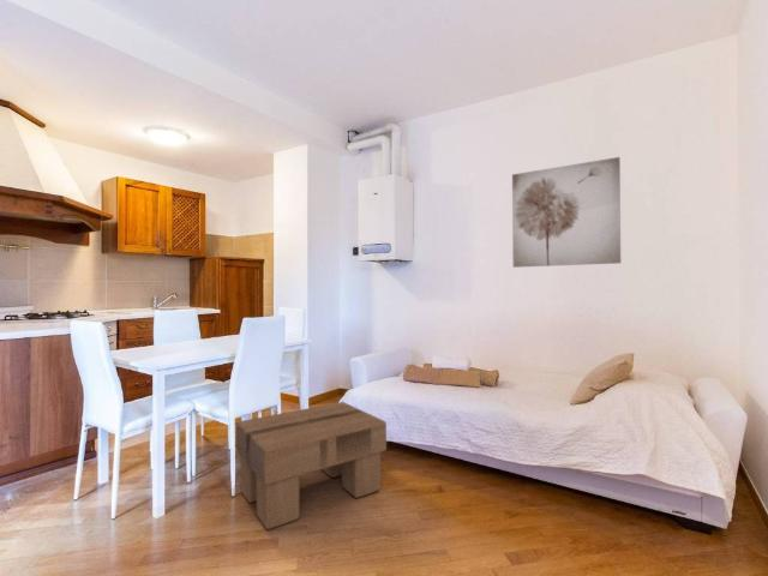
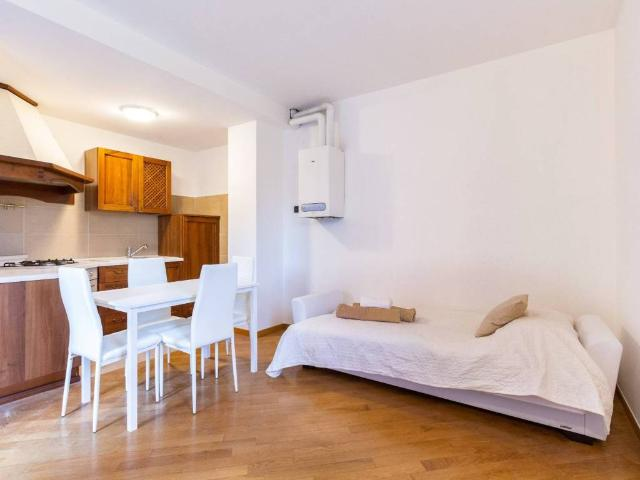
- footstool (311, 455)
- wall art (563, 216)
